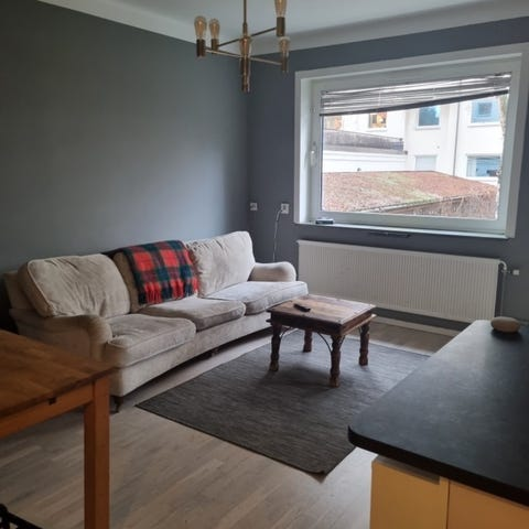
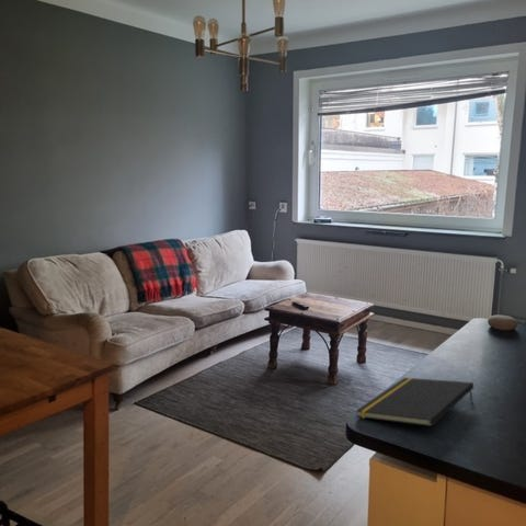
+ notepad (416, 399)
